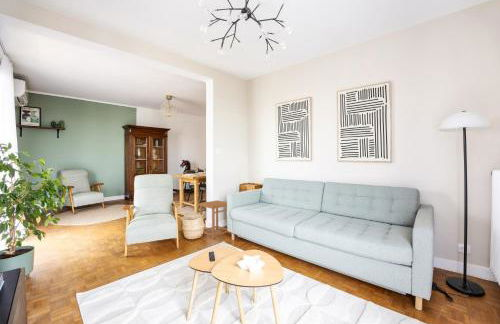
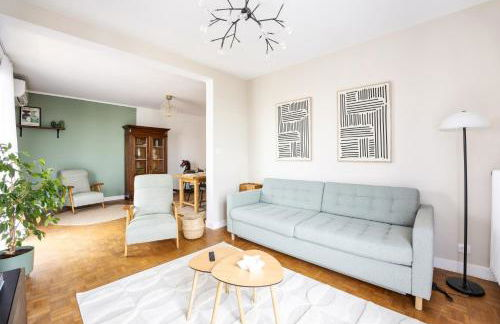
- side table (214, 218)
